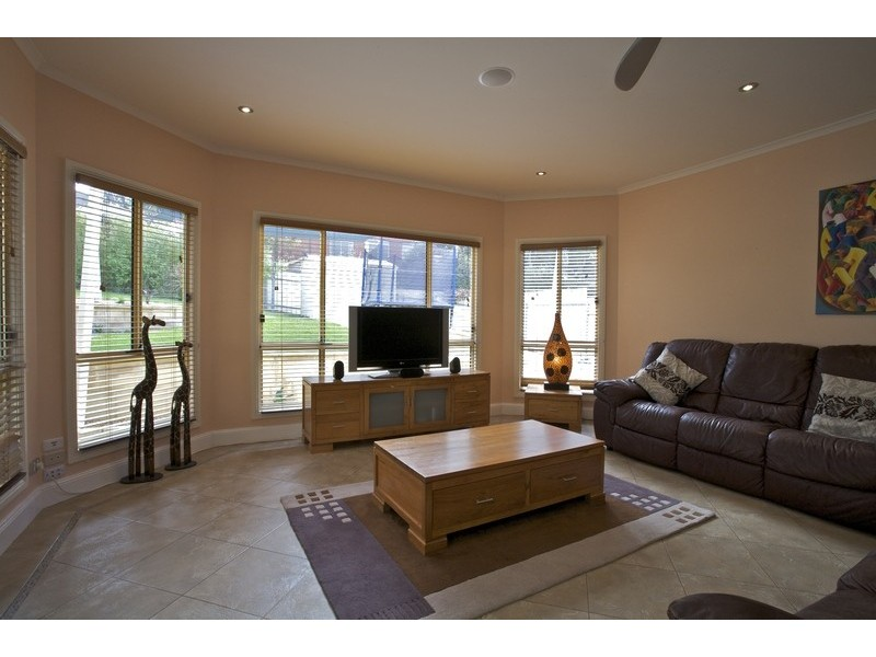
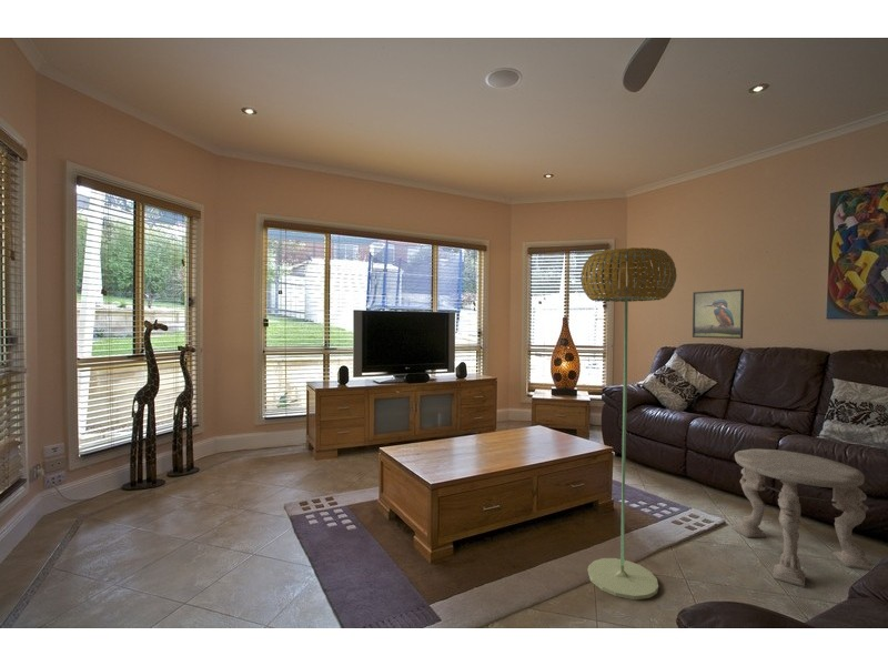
+ side table (791, 507)
+ floor lamp (624, 416)
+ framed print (716, 314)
